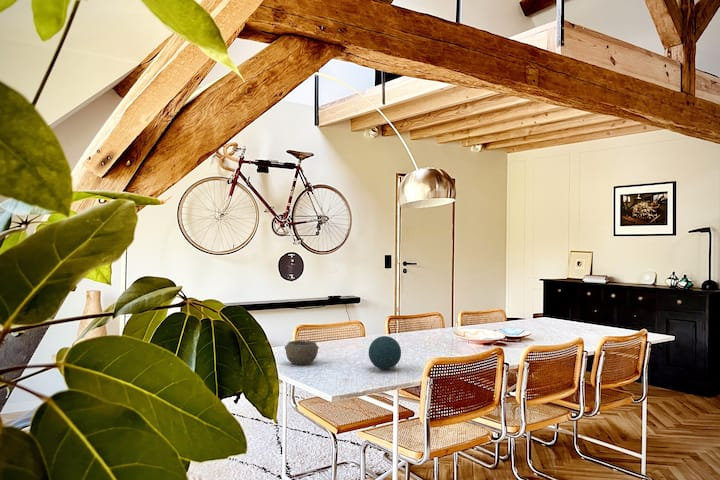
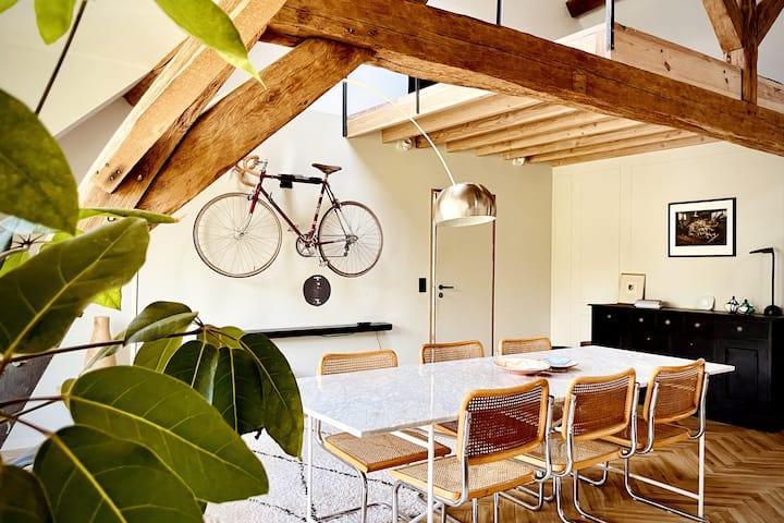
- bowl (301, 352)
- decorative orb (384, 352)
